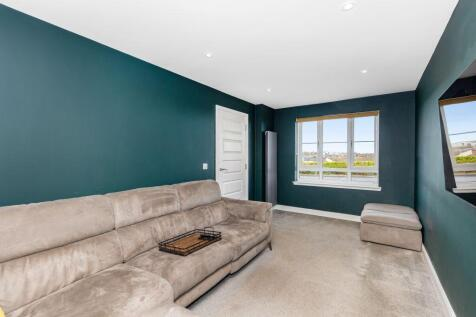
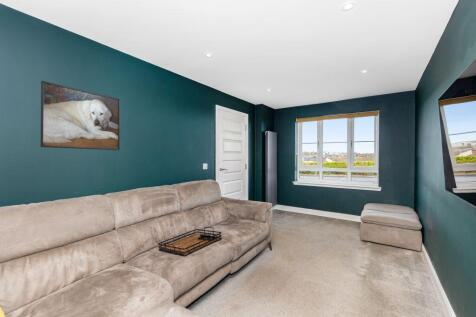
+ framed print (85, 119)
